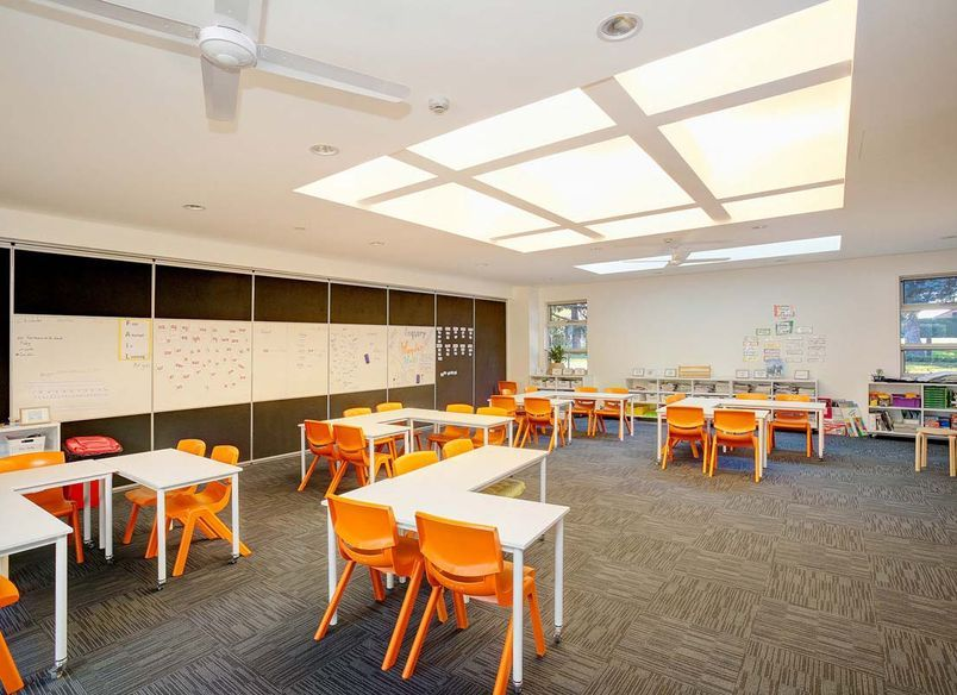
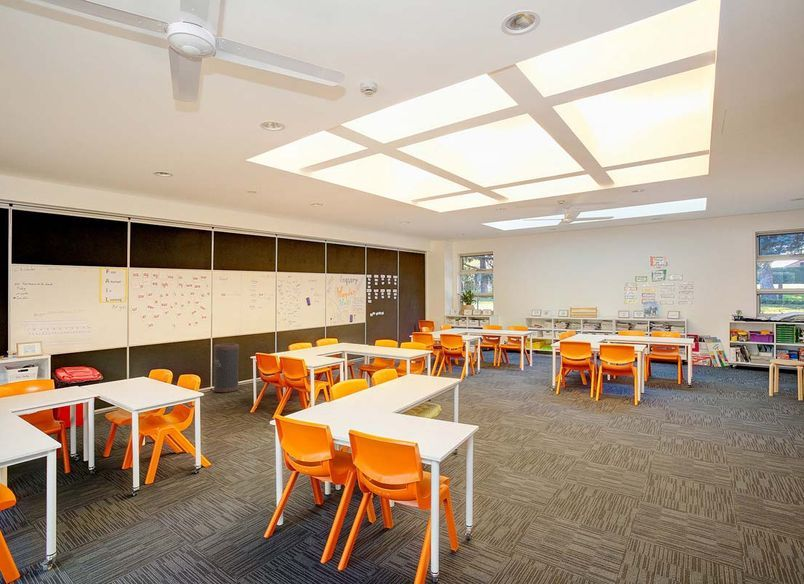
+ trash can (226, 367)
